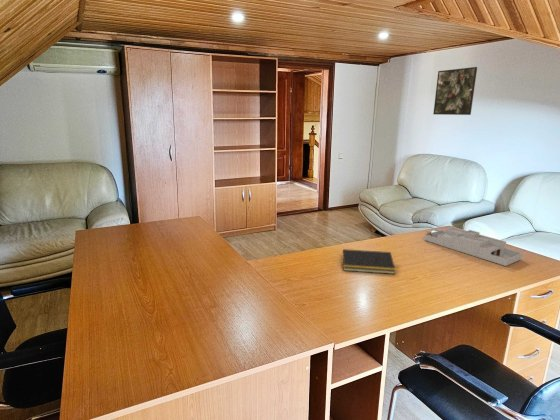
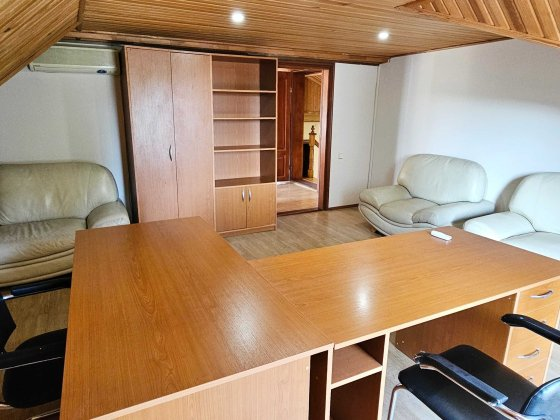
- notepad (367, 261)
- desk organizer (470, 241)
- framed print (453, 92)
